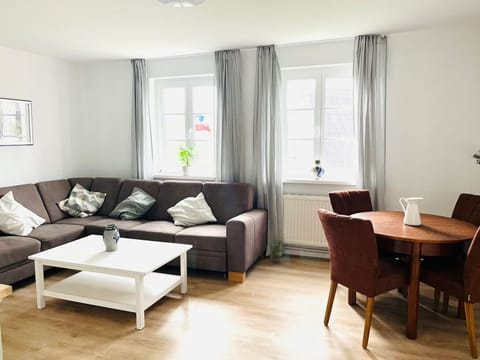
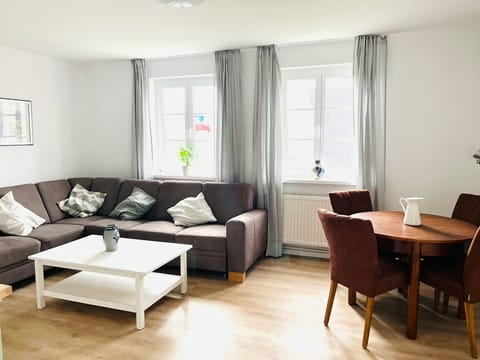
- potted plant (277, 246)
